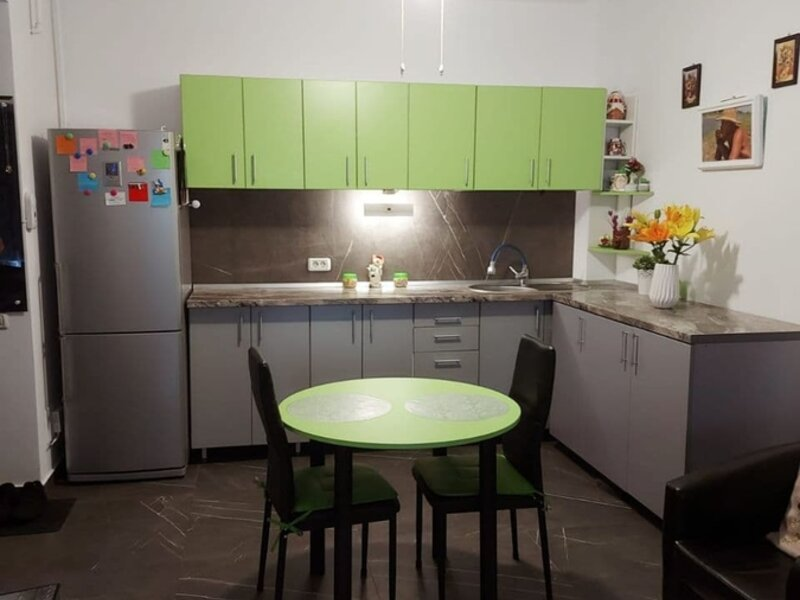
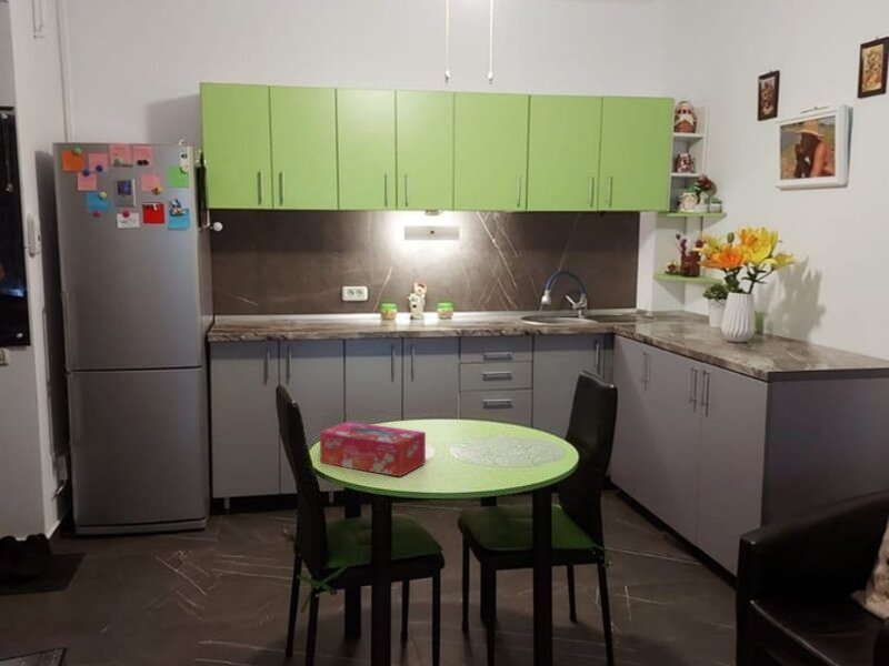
+ tissue box (372, 447)
